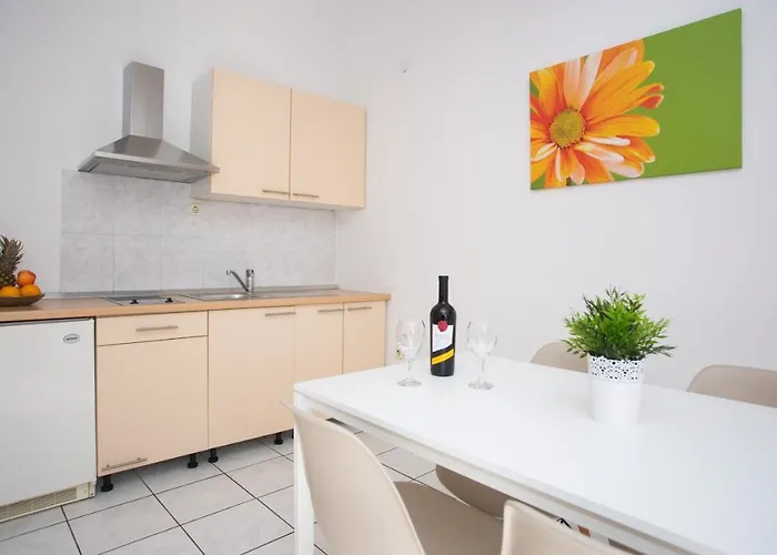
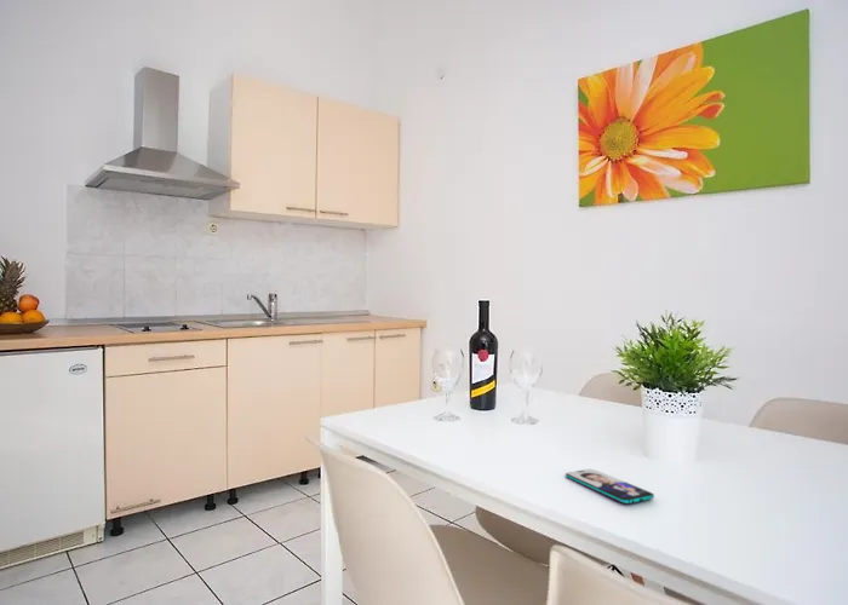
+ smartphone (607, 484)
